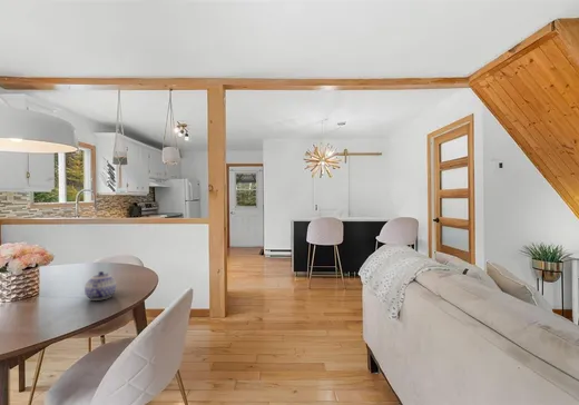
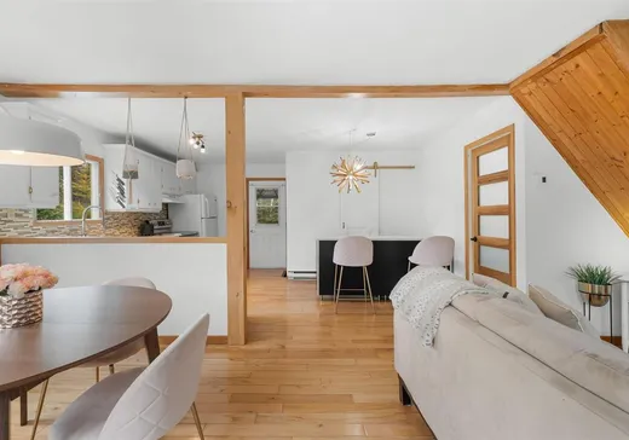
- teapot (100, 284)
